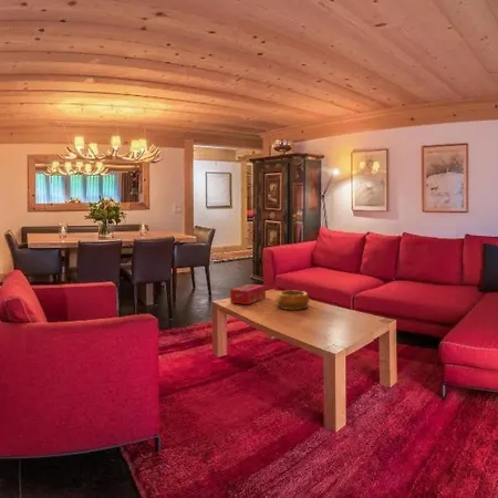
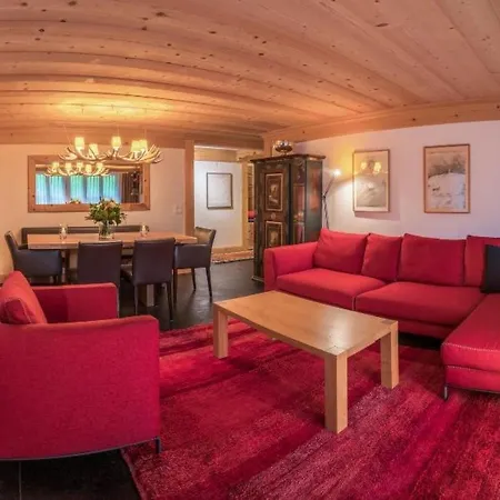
- decorative bowl (292, 300)
- tissue box (248, 293)
